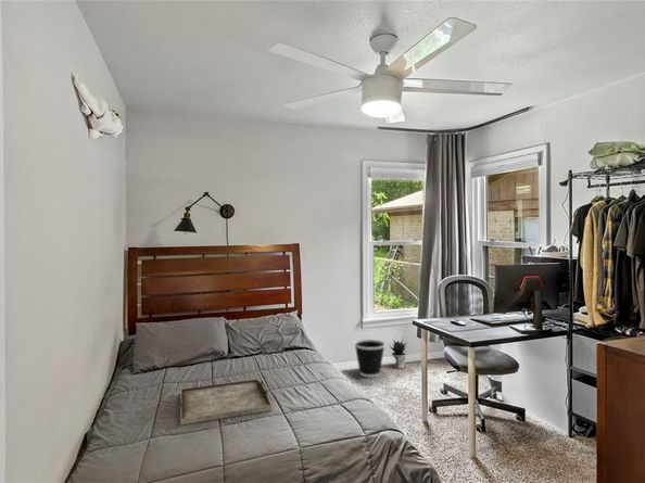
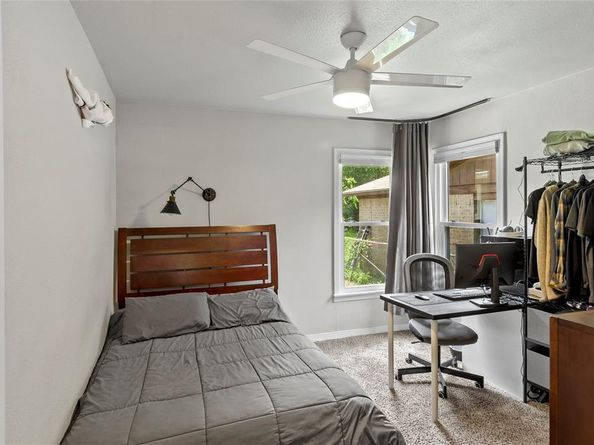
- potted plant (399, 352)
- wastebasket (369, 358)
- serving tray (224, 394)
